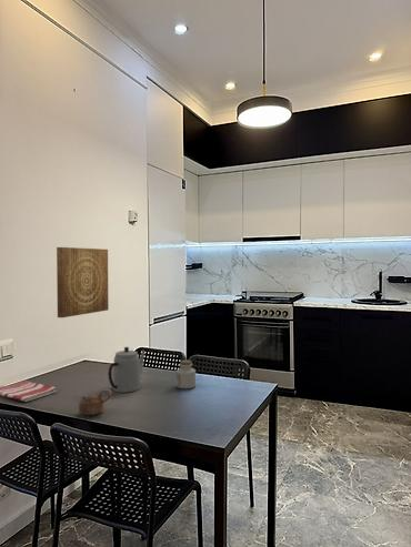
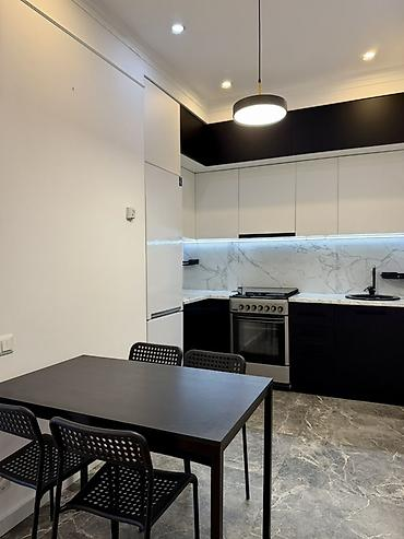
- cup (93, 402)
- teapot (128, 366)
- jar (186, 373)
- wall art (84, 281)
- dish towel (24, 389)
